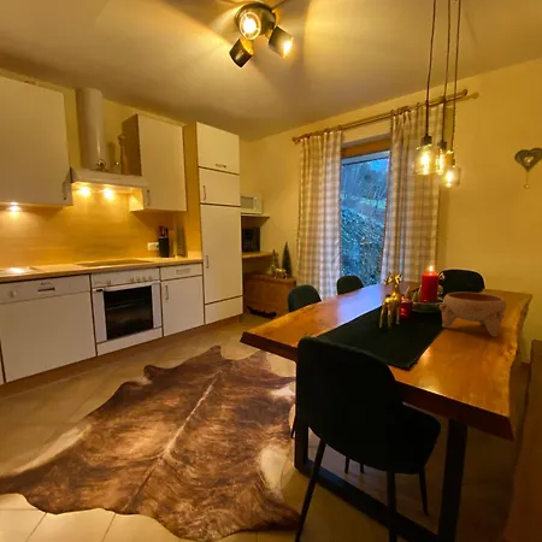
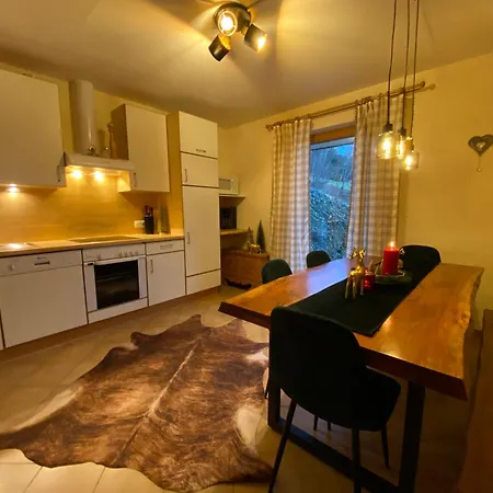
- bowl (475, 312)
